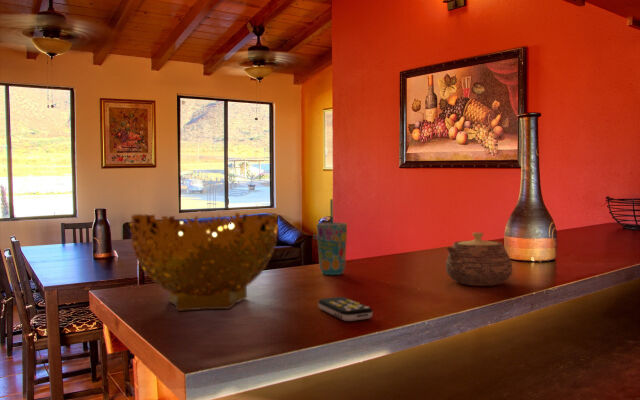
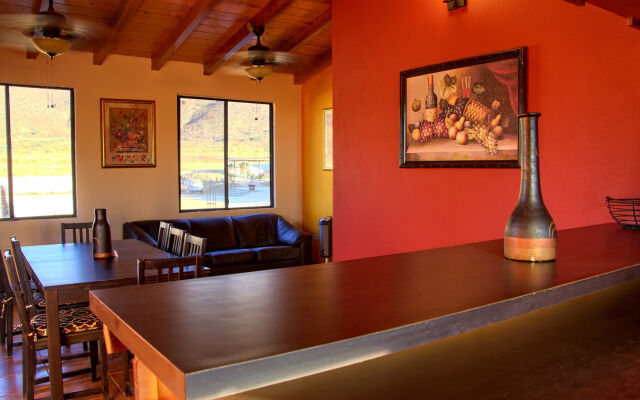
- decorative bowl (206, 256)
- cup (332, 236)
- teapot (476, 257)
- remote control (344, 307)
